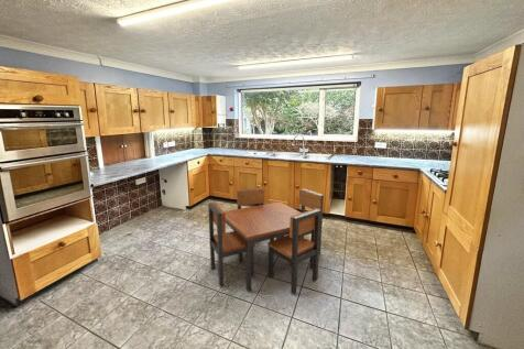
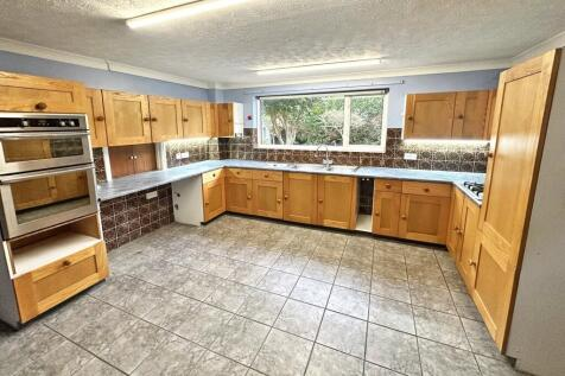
- dining table (270, 231)
